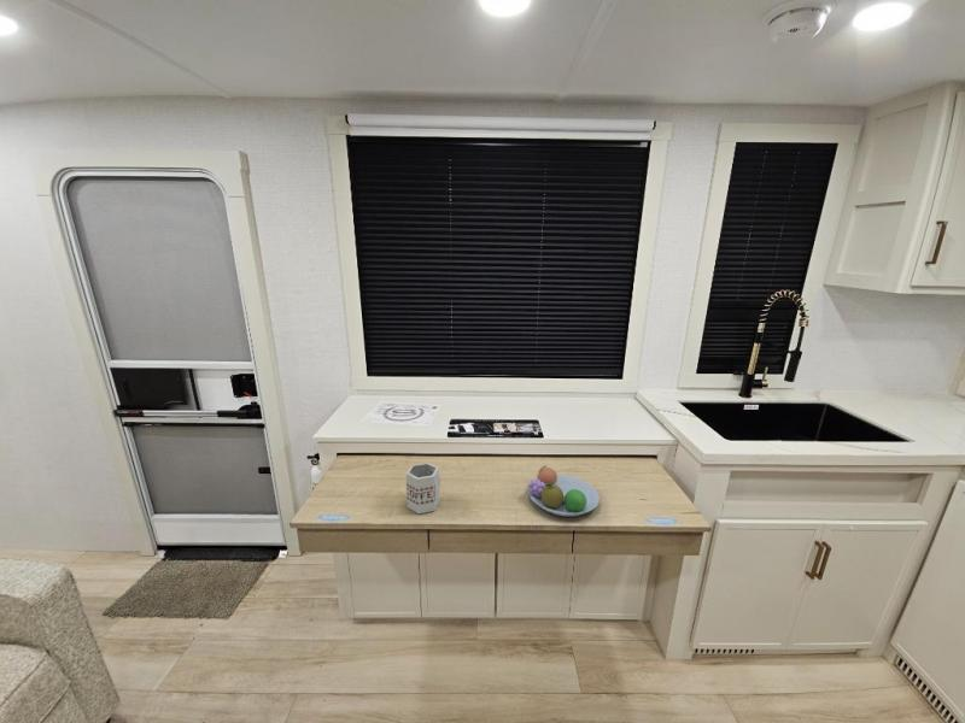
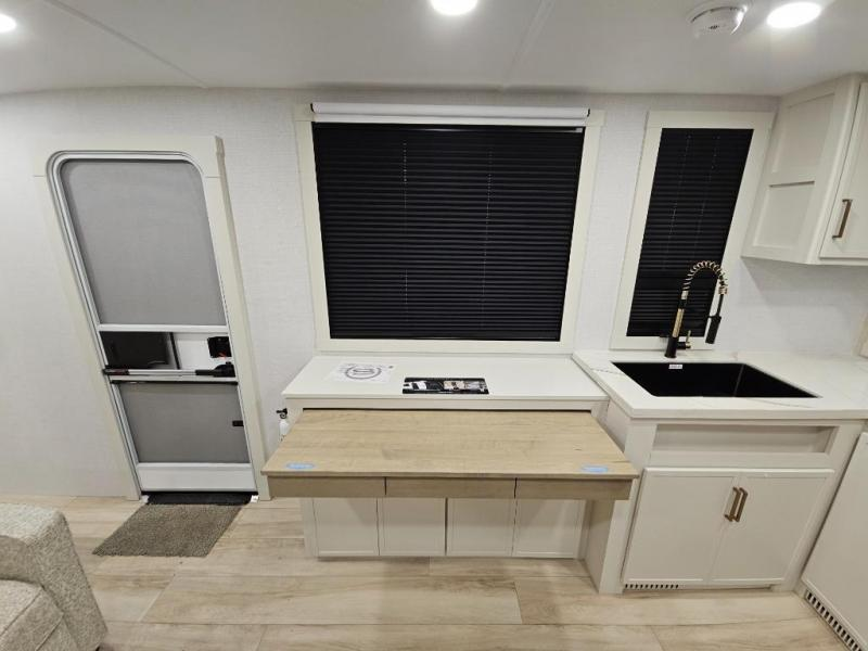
- fruit bowl (563, 488)
- mug (423, 486)
